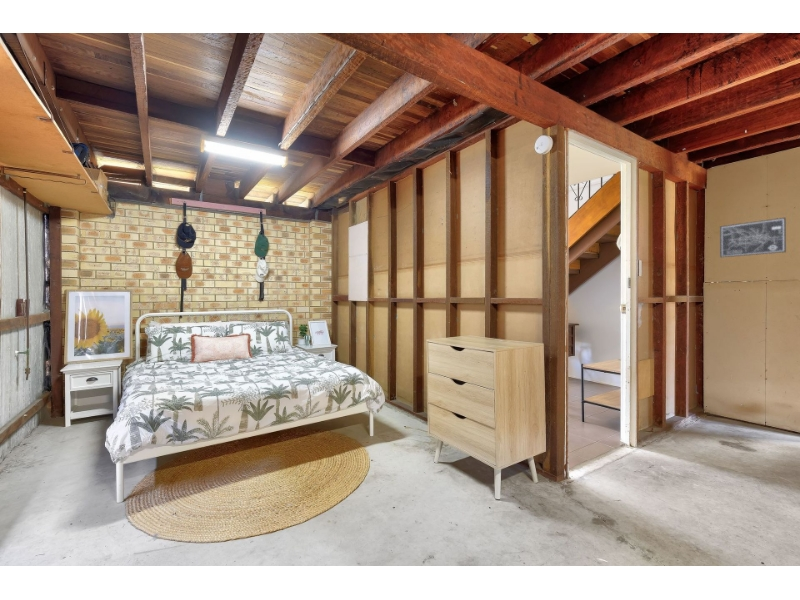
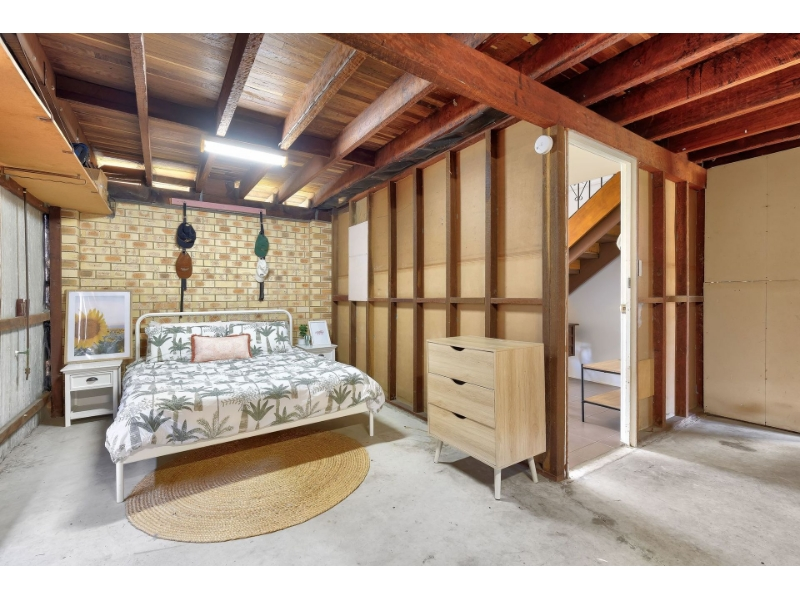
- wall art (751, 238)
